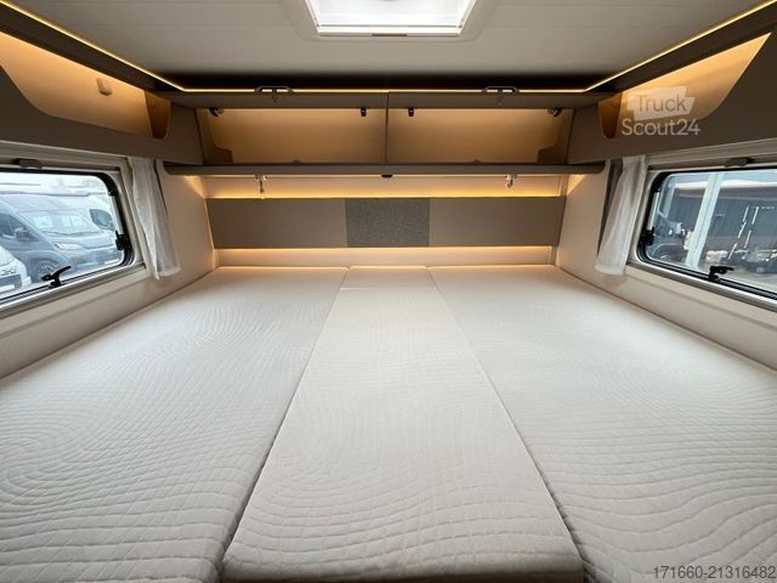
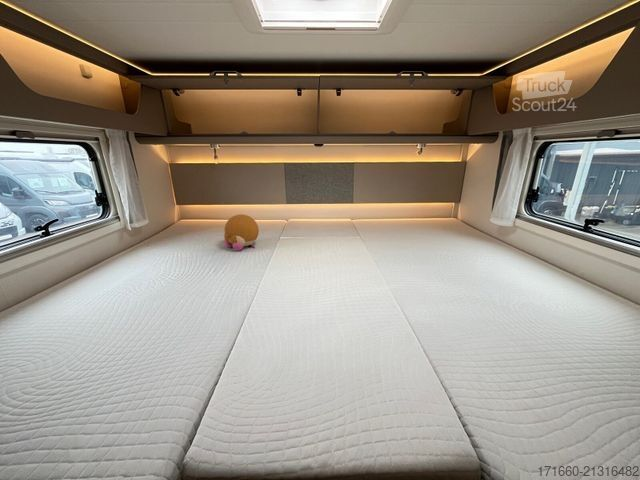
+ plush toy (240, 230)
